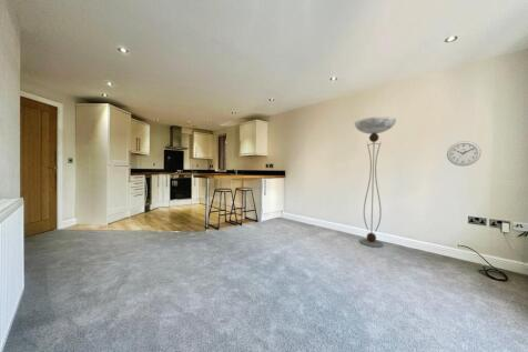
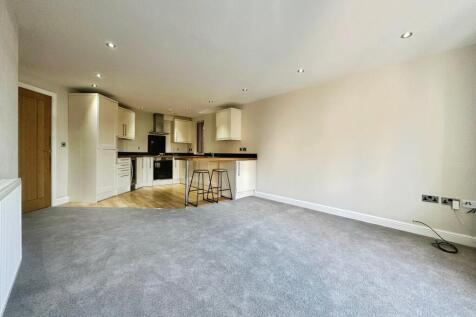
- floor lamp (373, 182)
- wall clock (463, 153)
